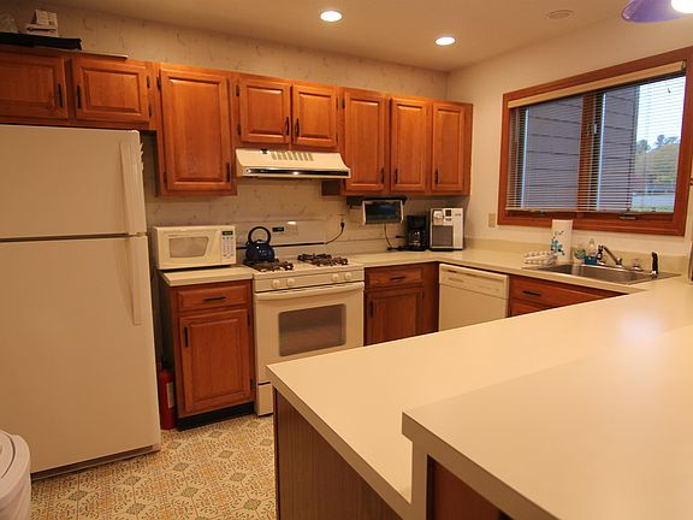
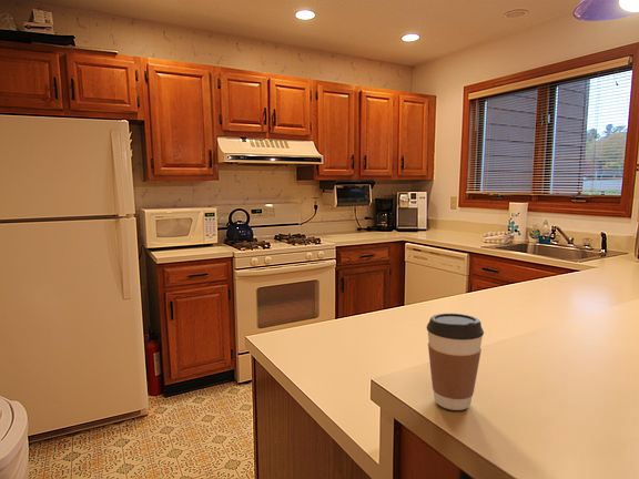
+ coffee cup (453, 360)
